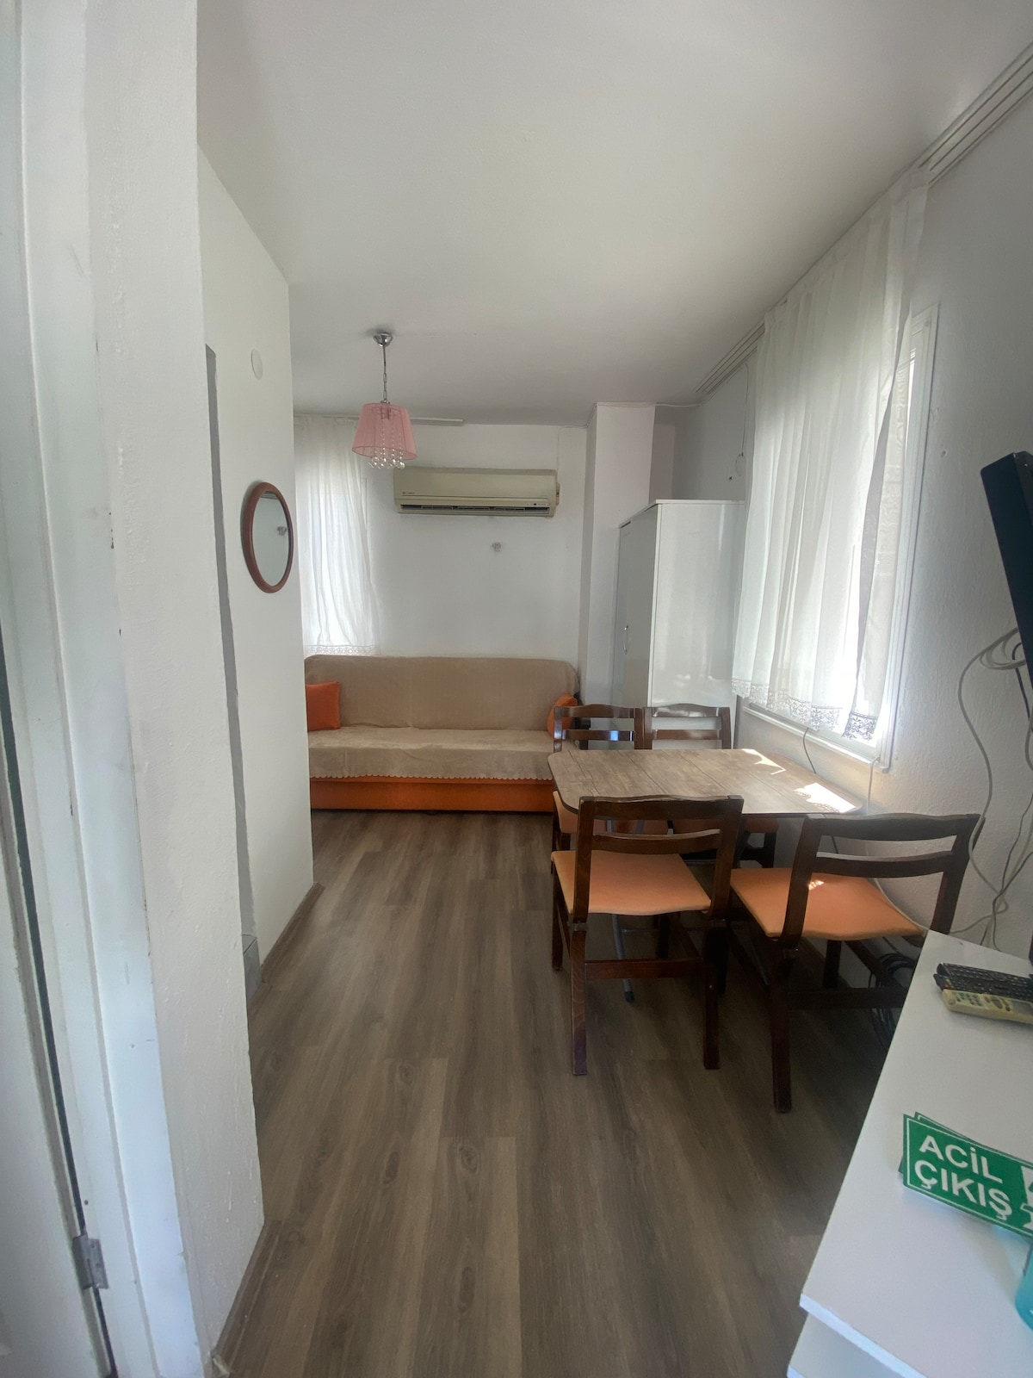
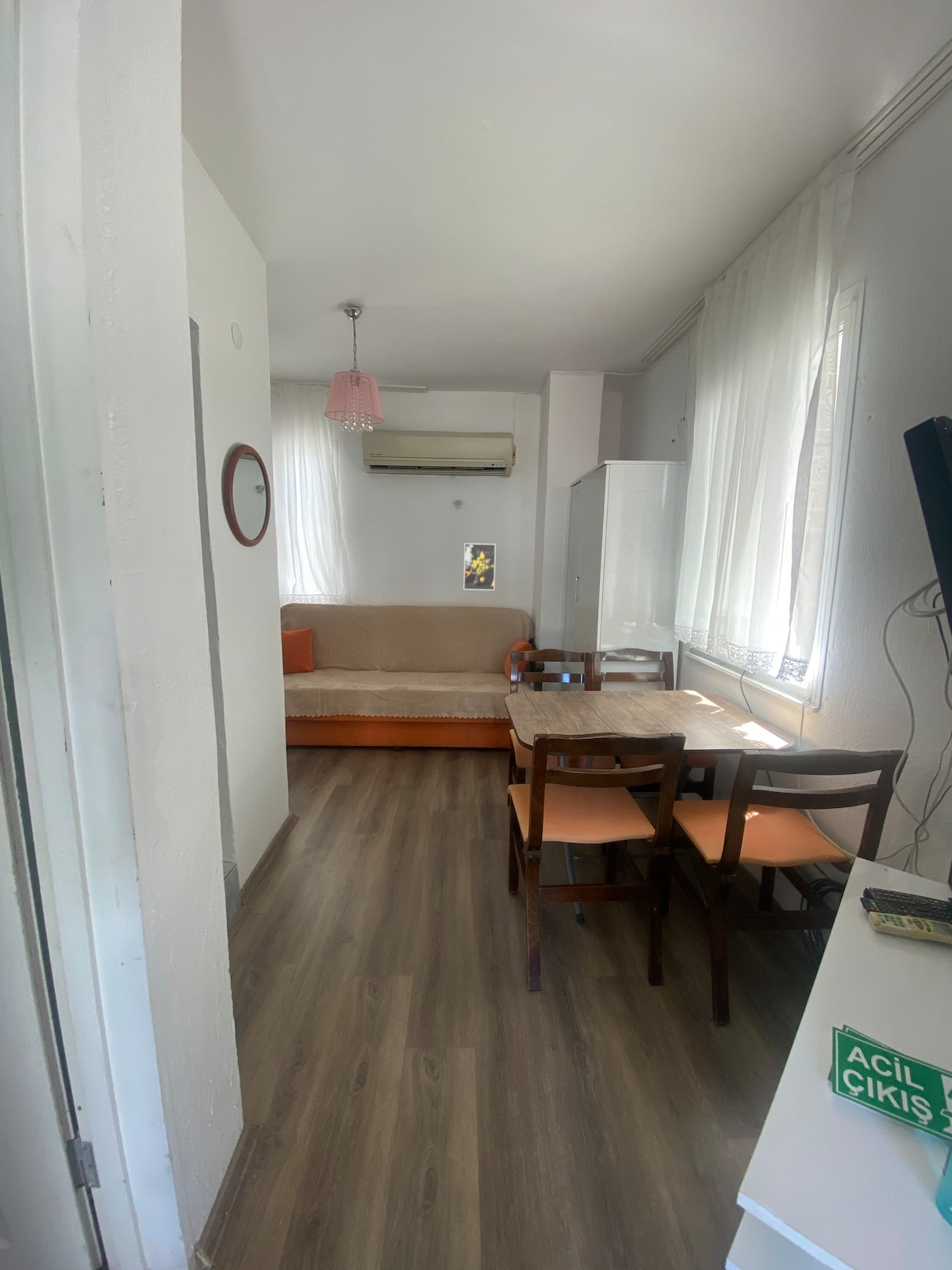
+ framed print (479, 567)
